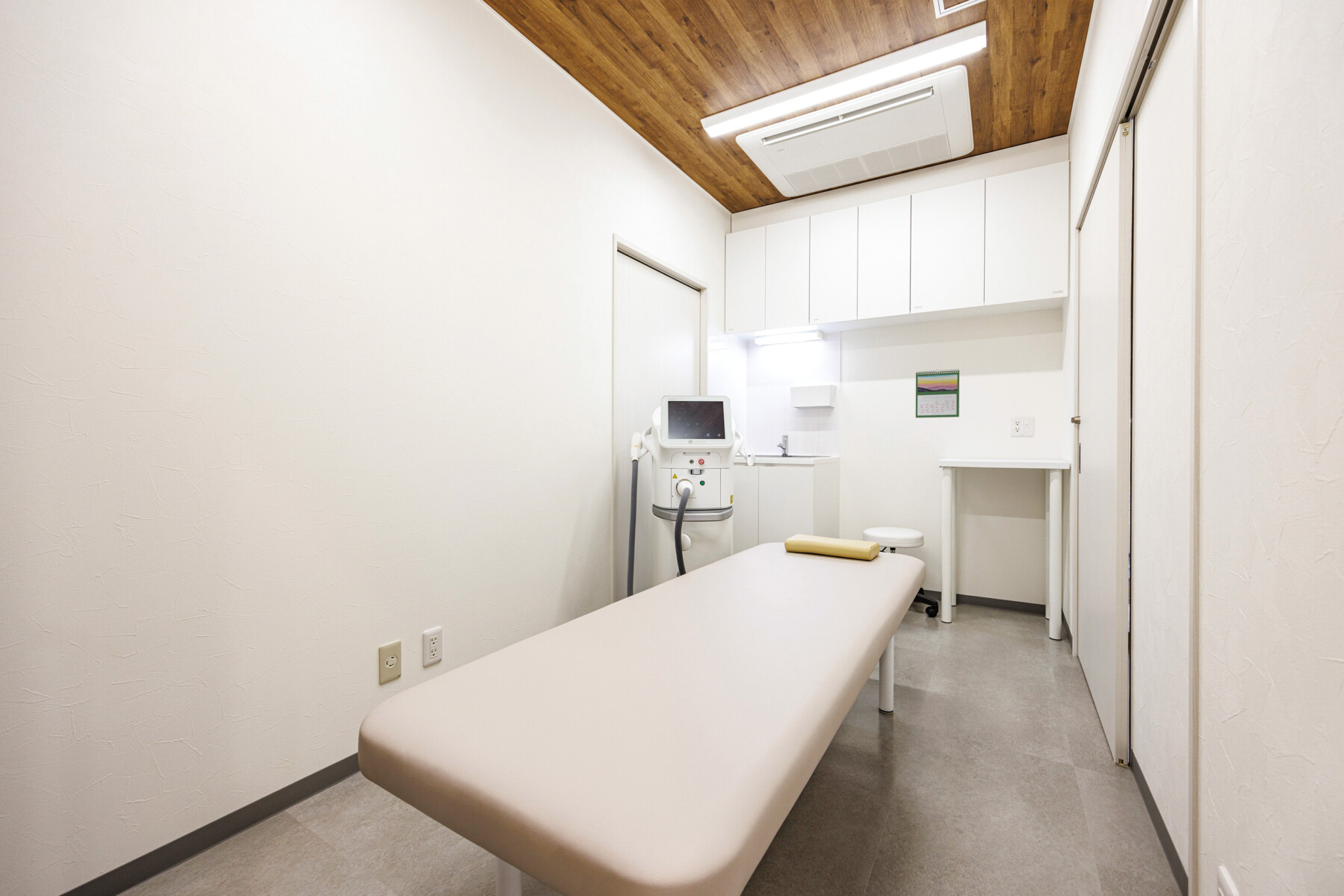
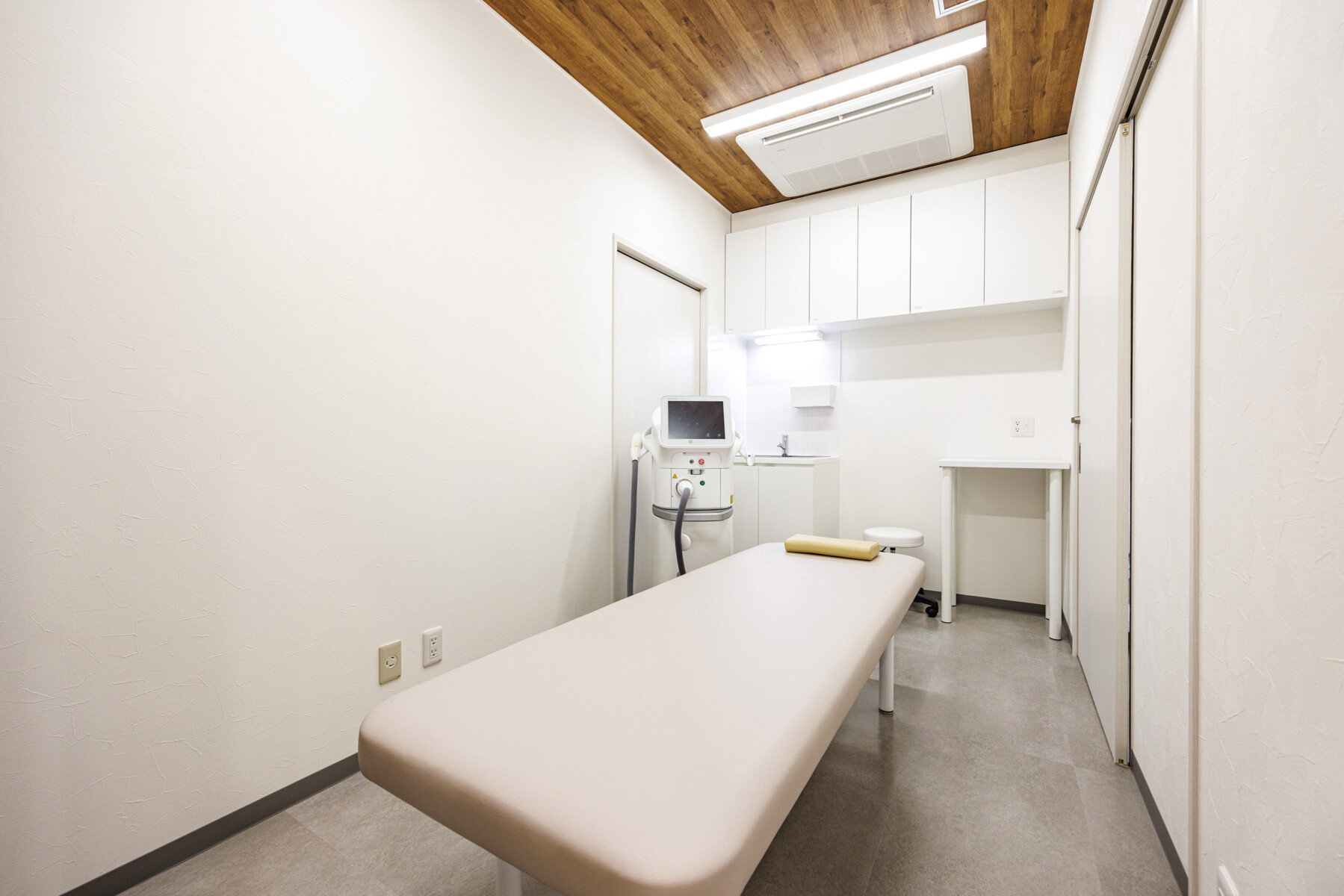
- calendar (937, 393)
